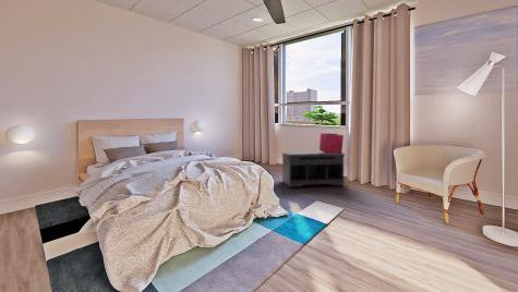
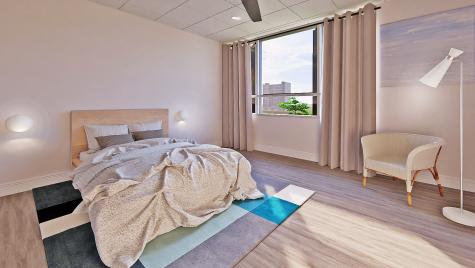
- bench (312, 168)
- storage bin (330, 144)
